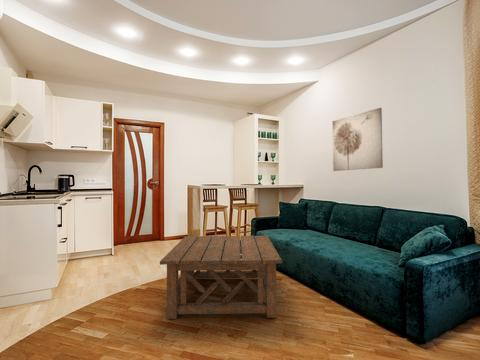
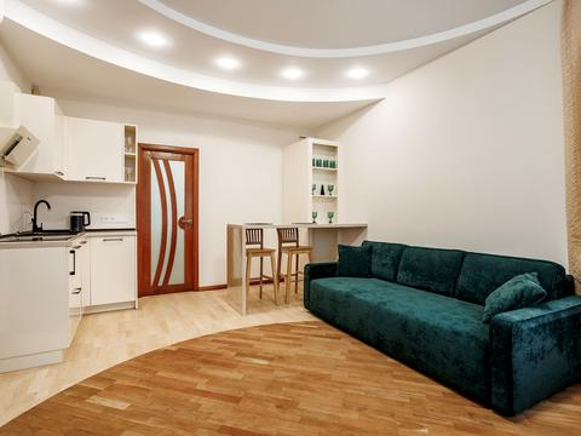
- coffee table (224, 269)
- wall art (355, 142)
